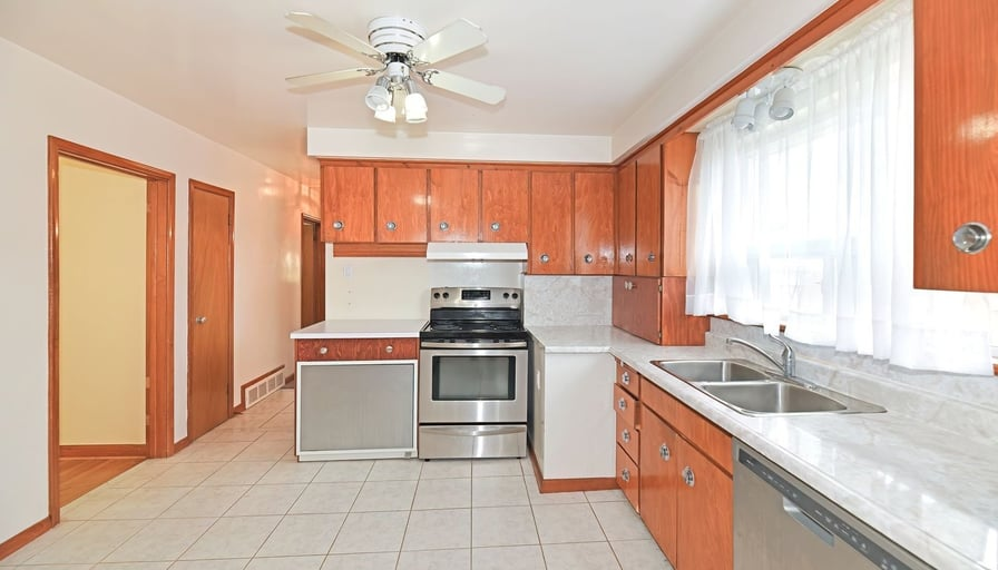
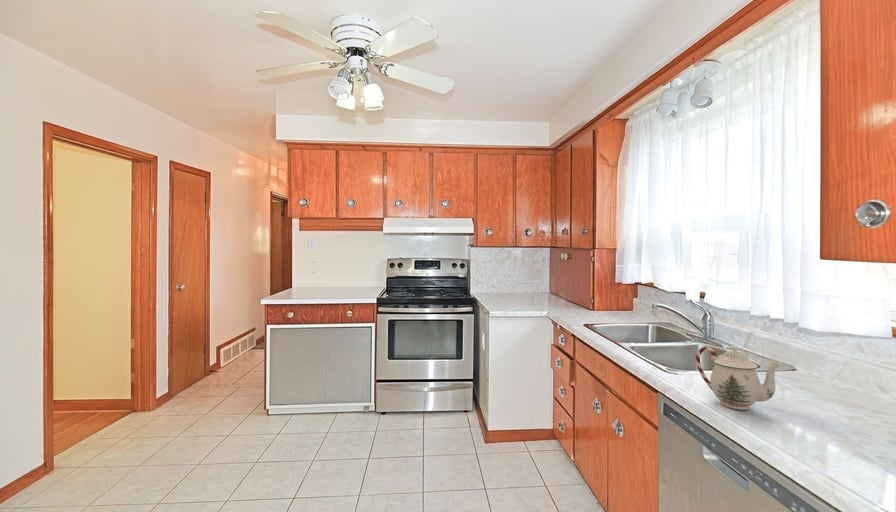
+ teapot (736, 375)
